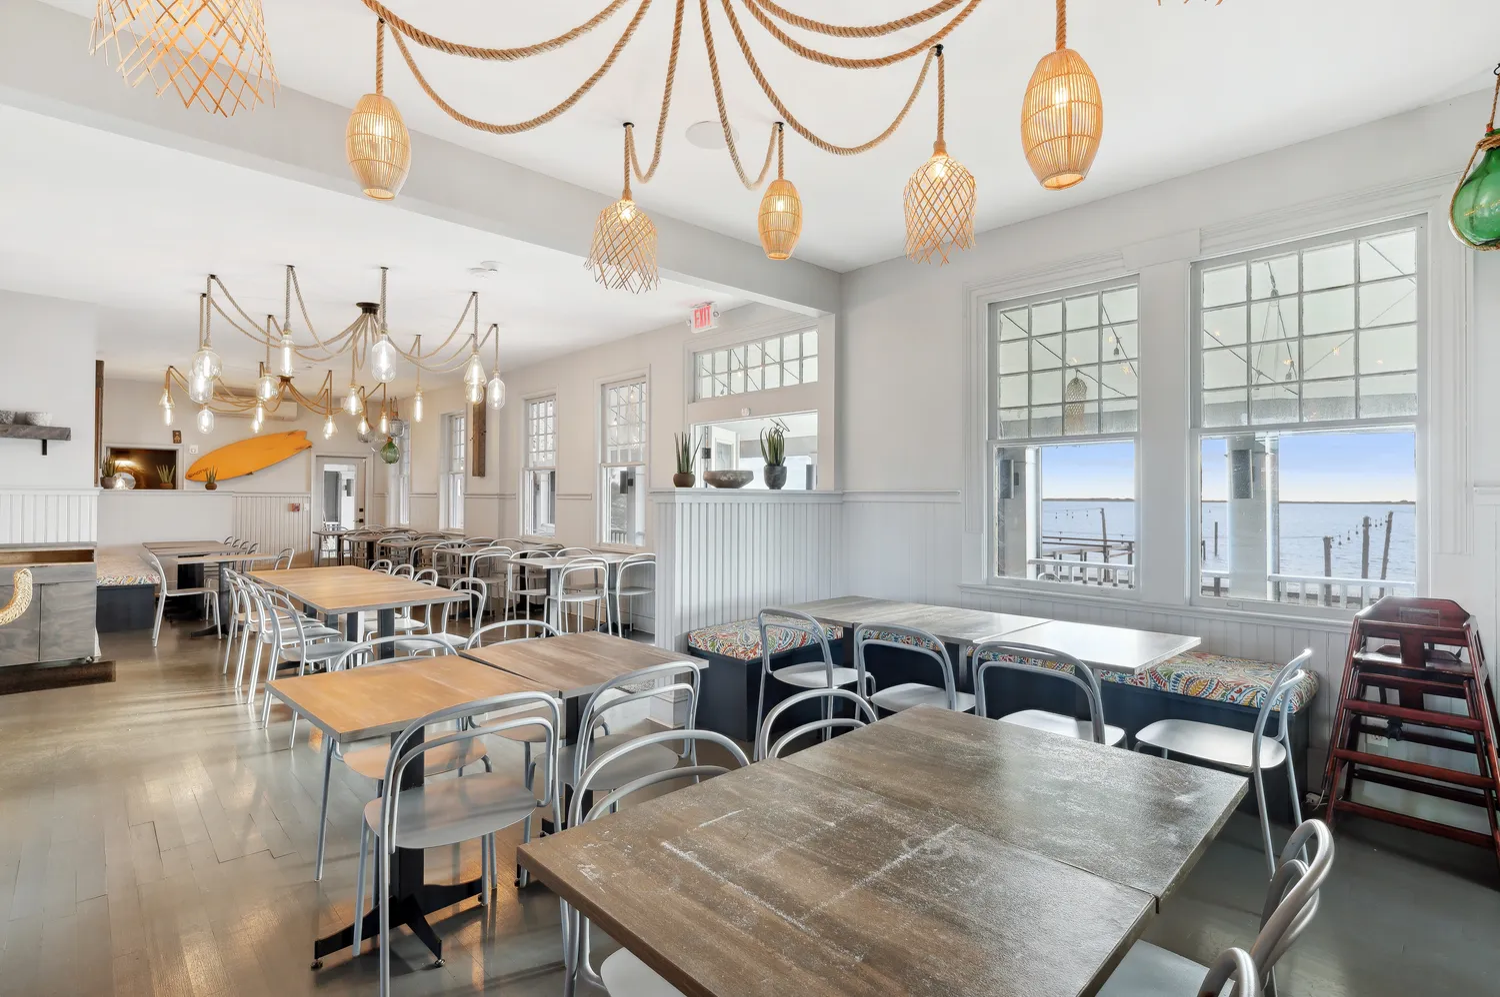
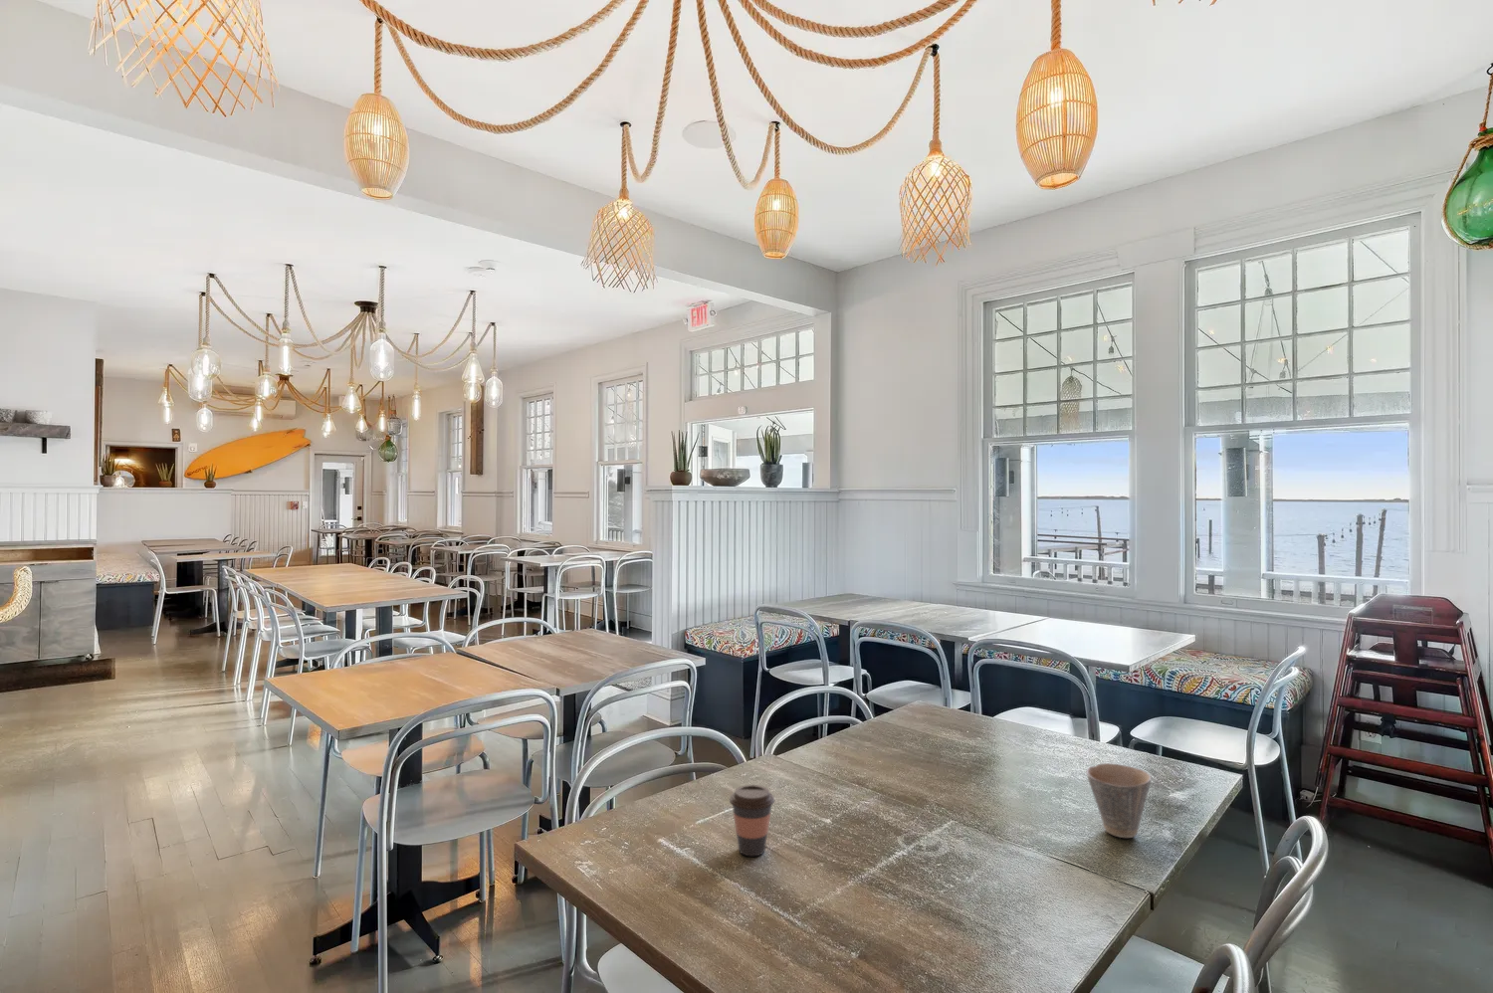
+ cup (1117, 802)
+ coffee cup (751, 820)
